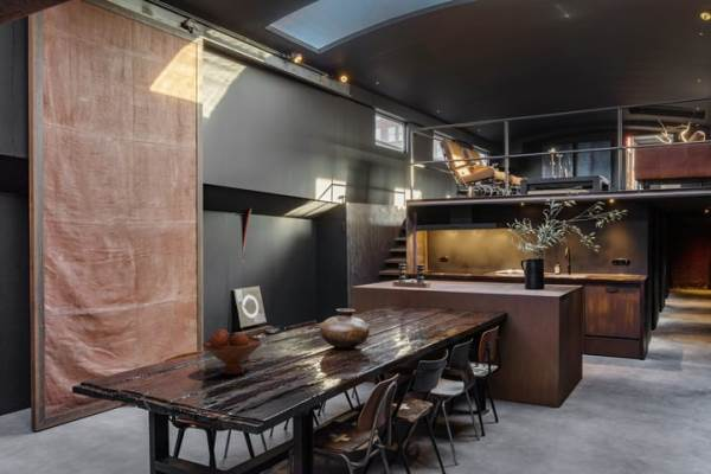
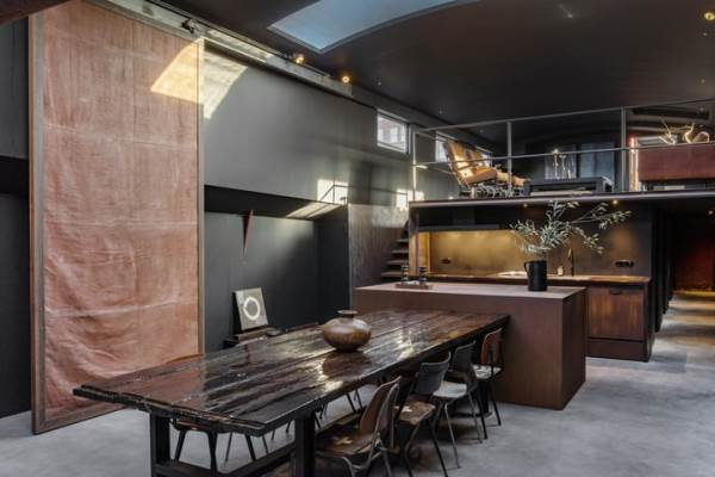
- fruit bowl (232, 351)
